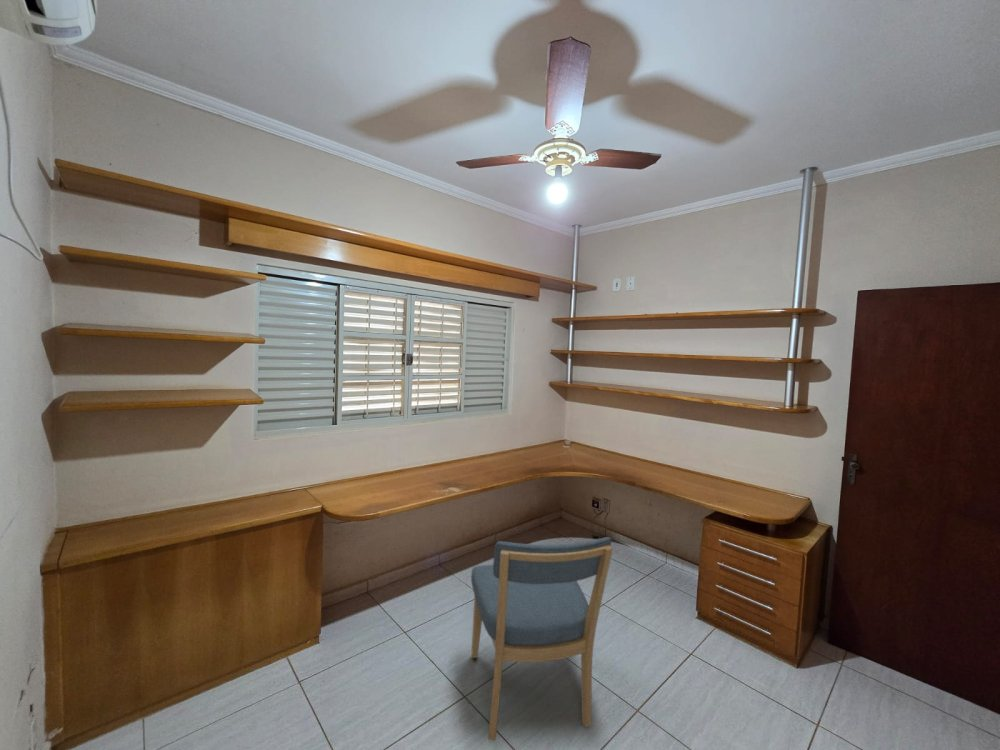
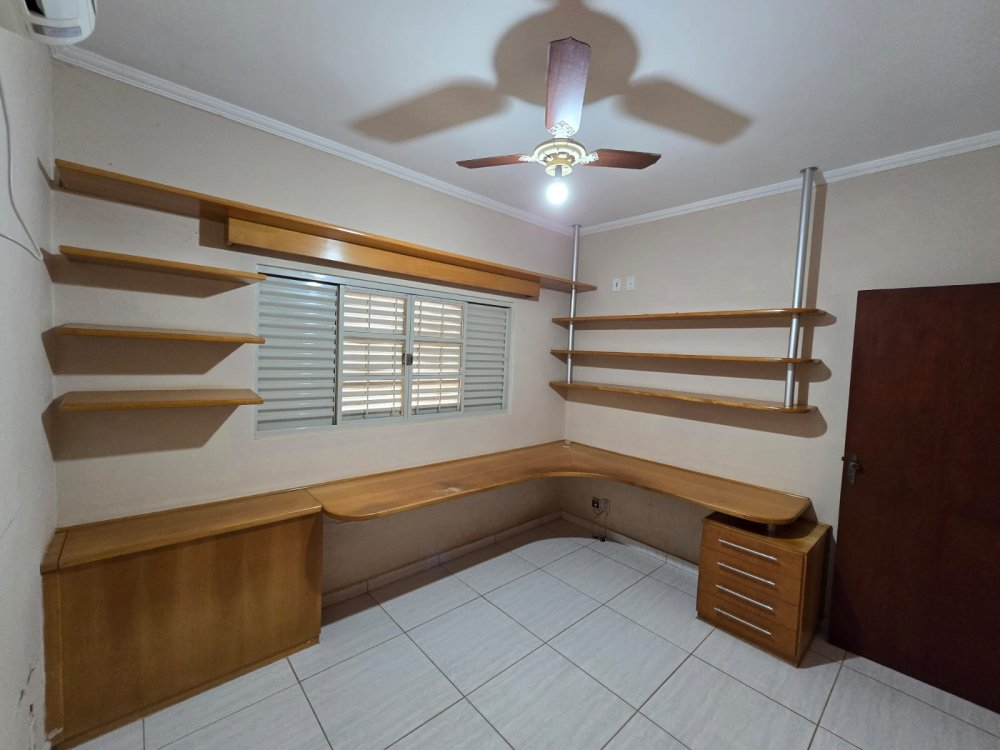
- chair (533, 607)
